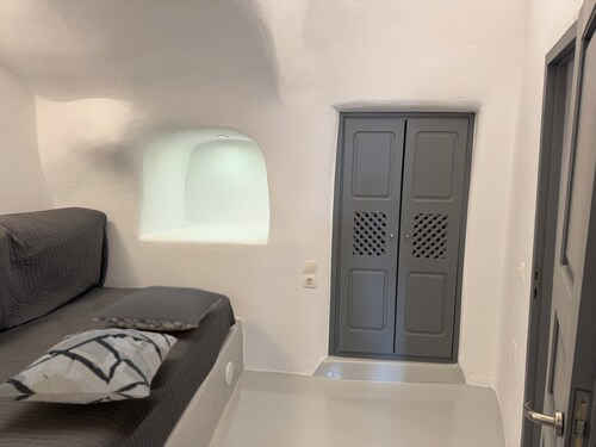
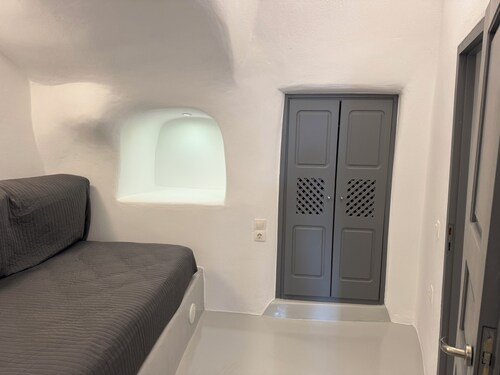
- decorative pillow (99, 362)
- pillow (163, 306)
